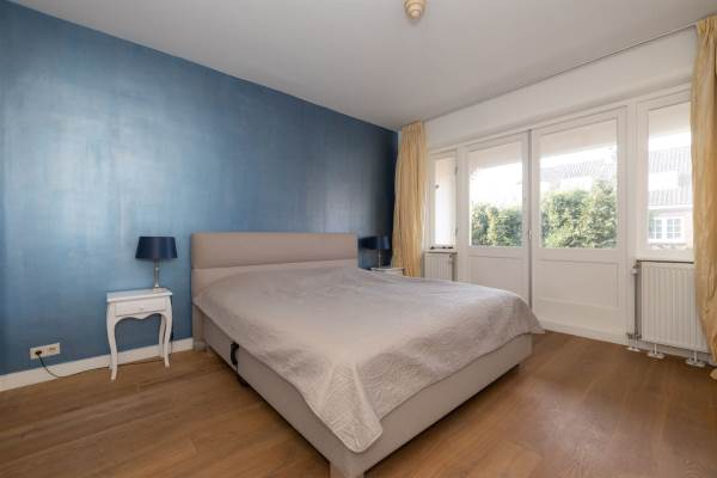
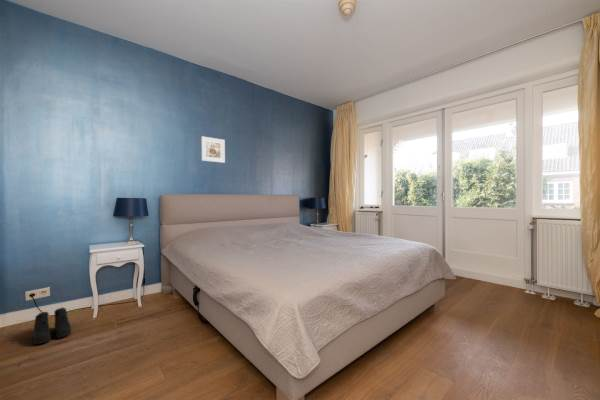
+ boots (55, 323)
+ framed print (213, 150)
